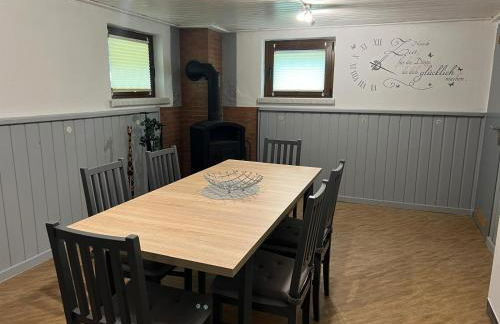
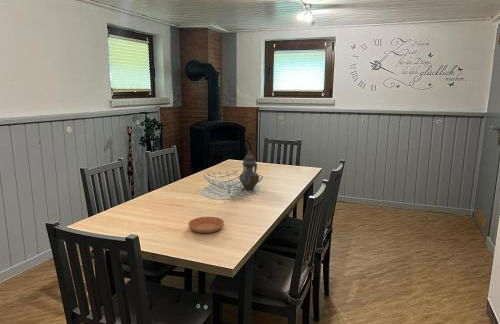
+ saucer (206, 225)
+ teapot (249, 169)
